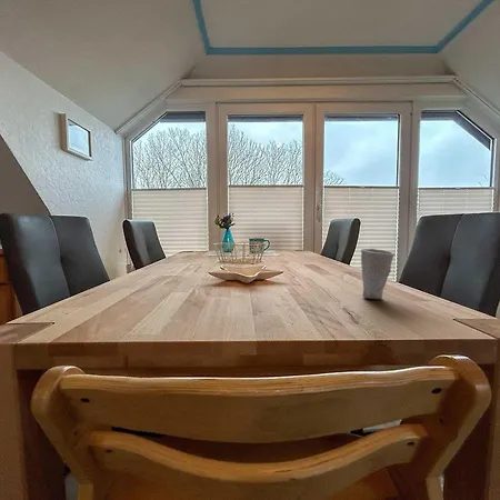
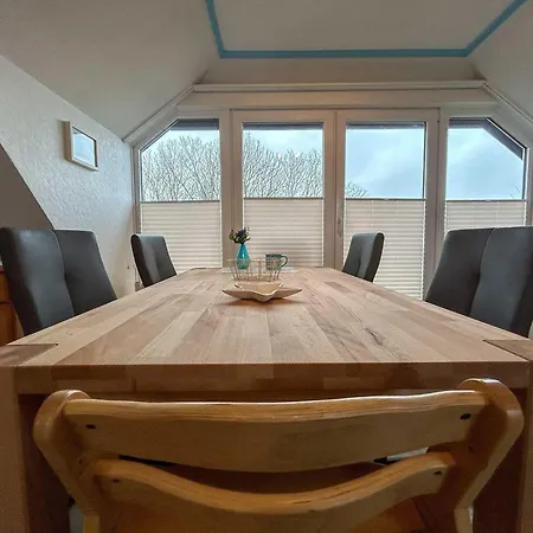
- cup (377, 273)
